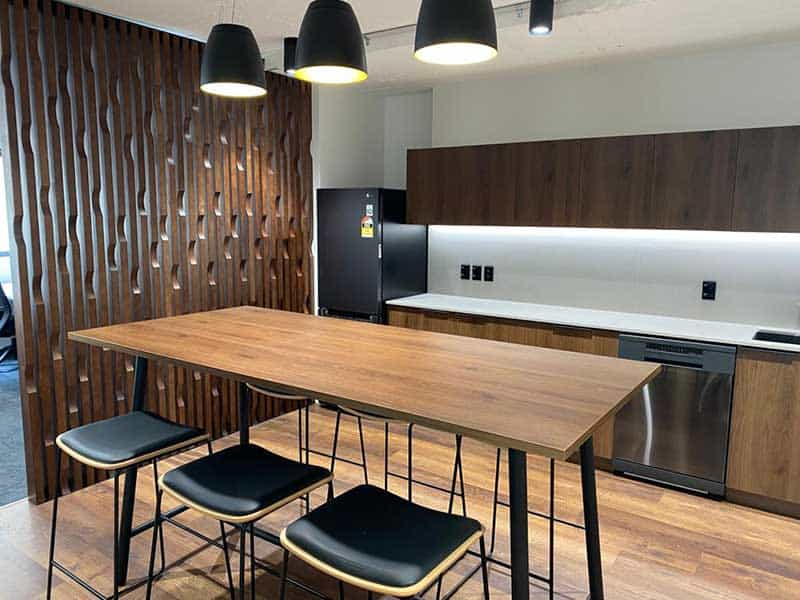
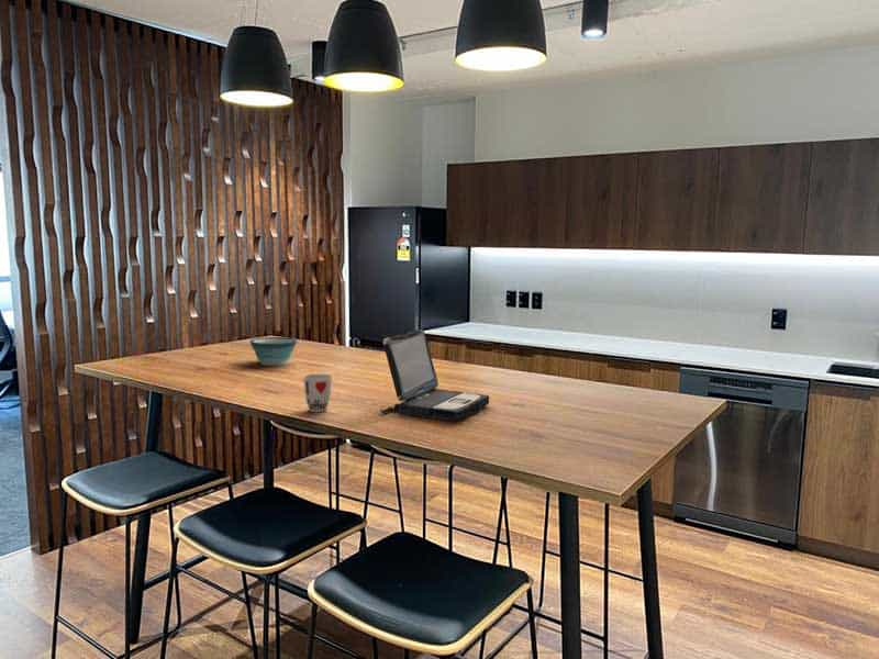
+ cup (318, 393)
+ bowl (274, 351)
+ laptop (434, 372)
